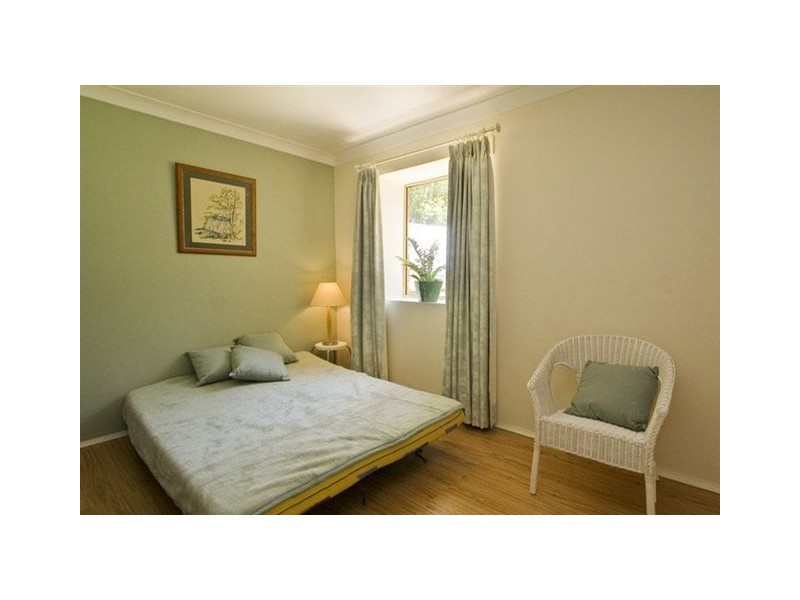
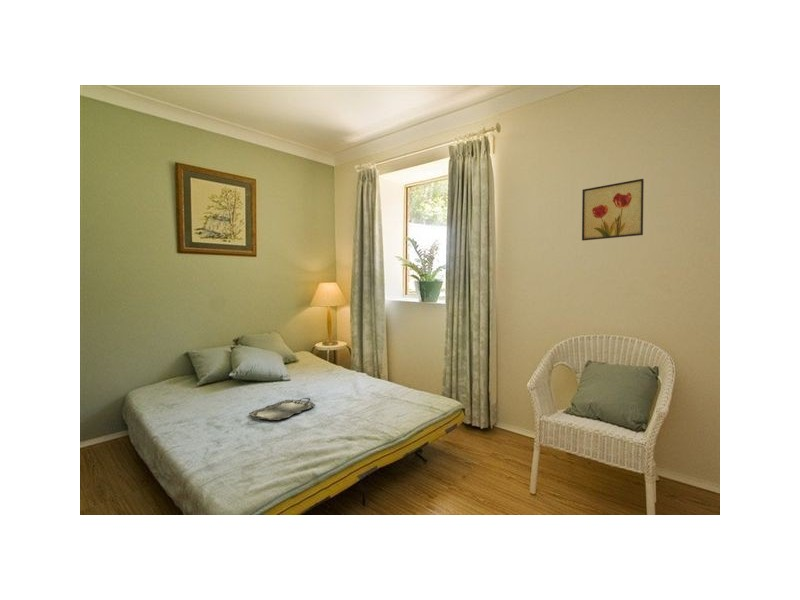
+ wall art (611, 211)
+ serving tray (283, 409)
